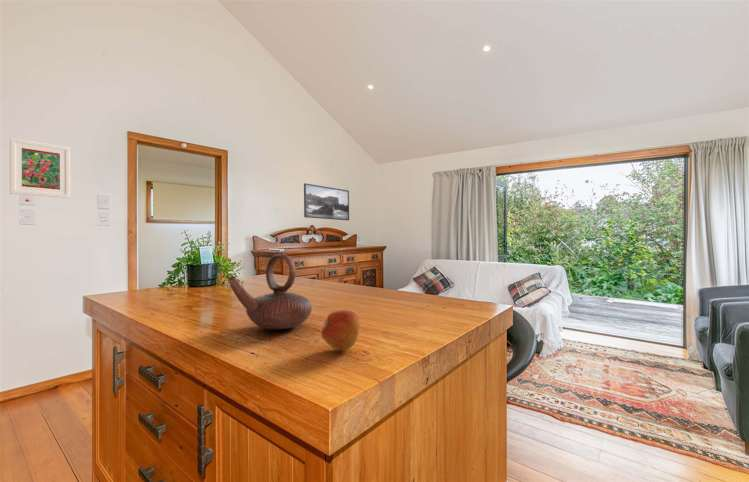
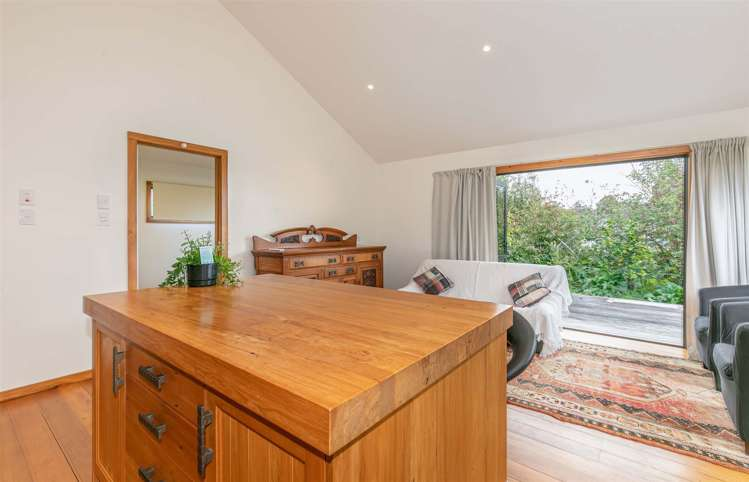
- teapot (271, 293)
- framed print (328, 203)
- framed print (41, 169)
- fruit (341, 329)
